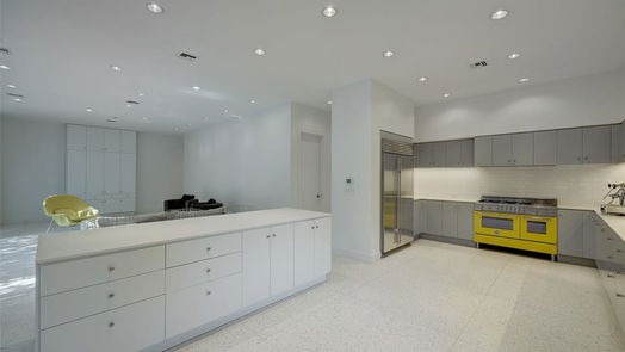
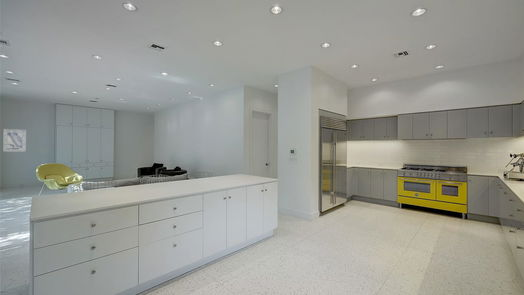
+ wall art (14, 140)
